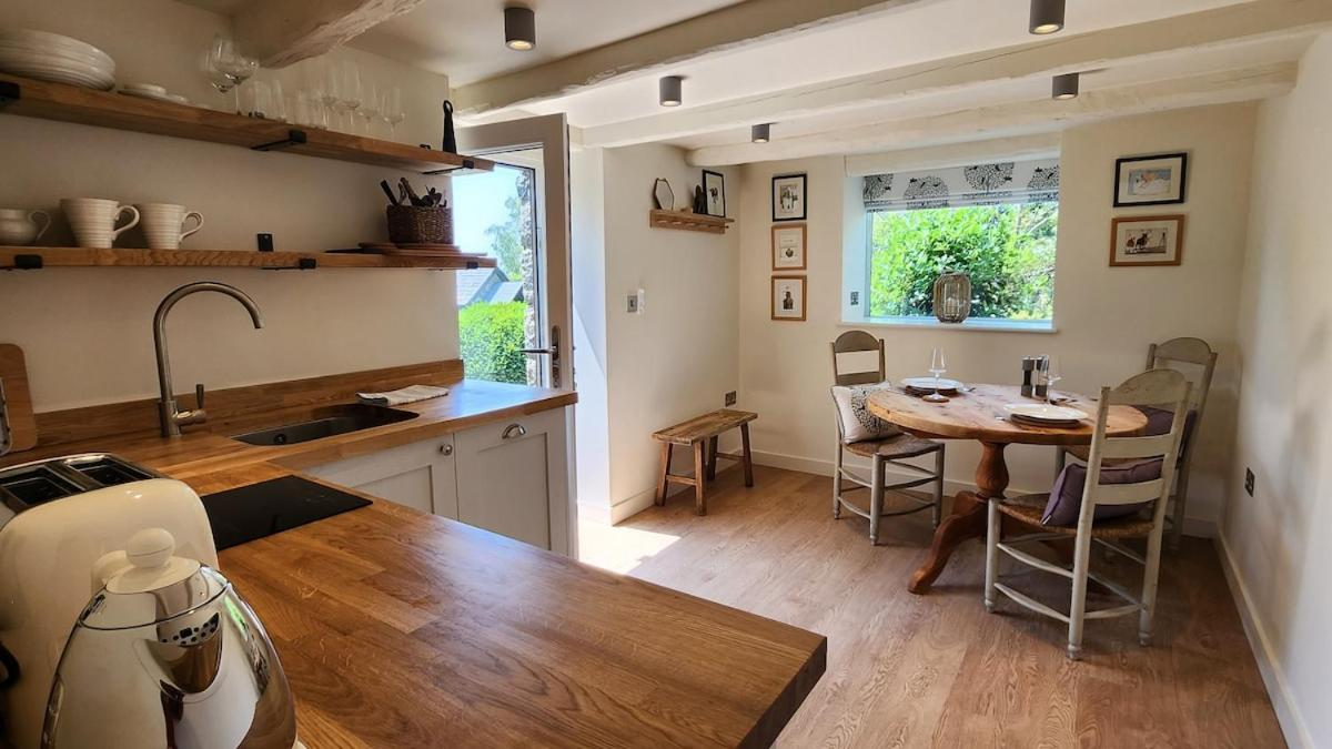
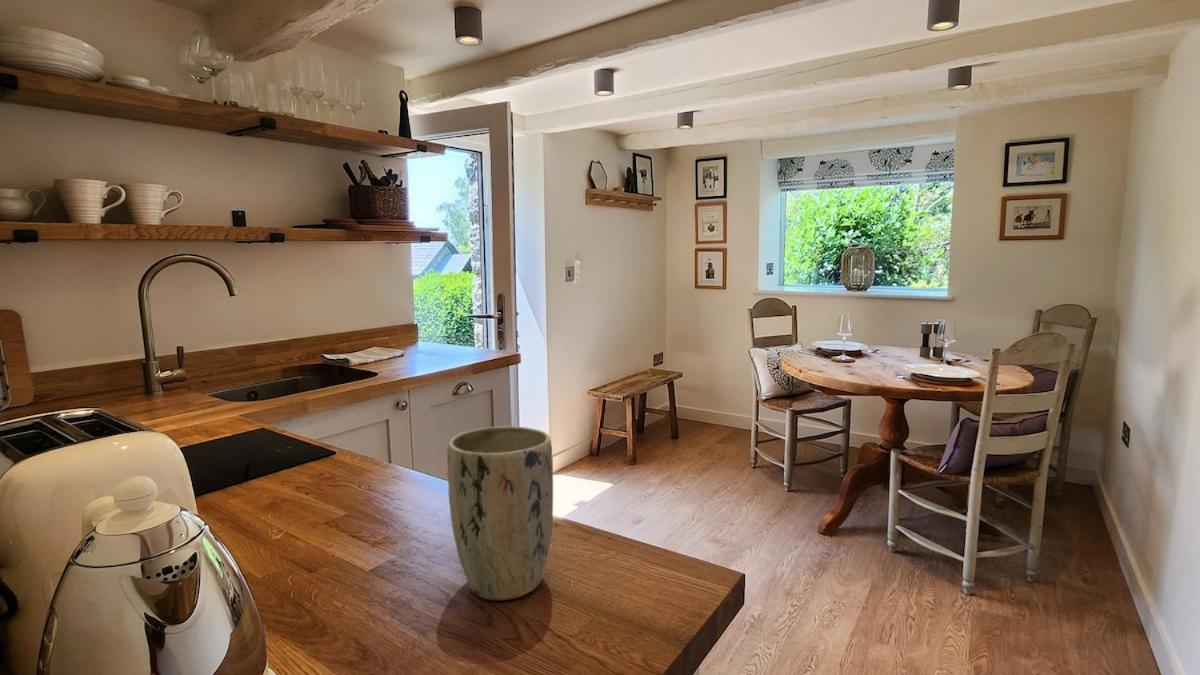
+ plant pot (502, 511)
